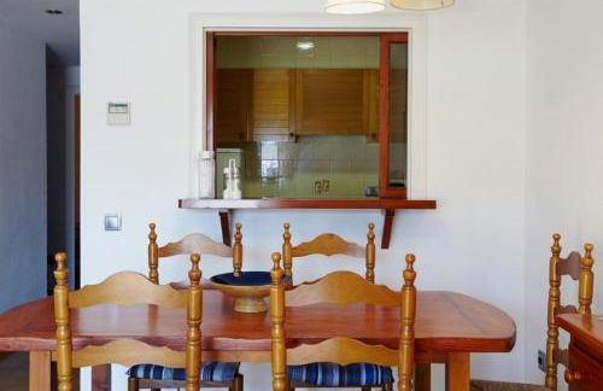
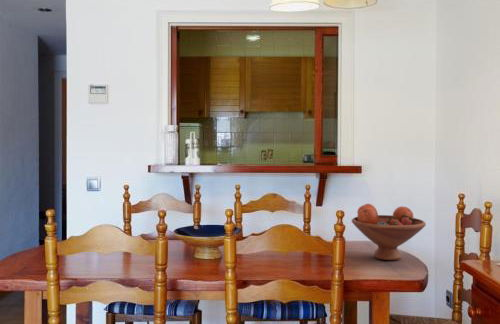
+ fruit bowl (387, 231)
